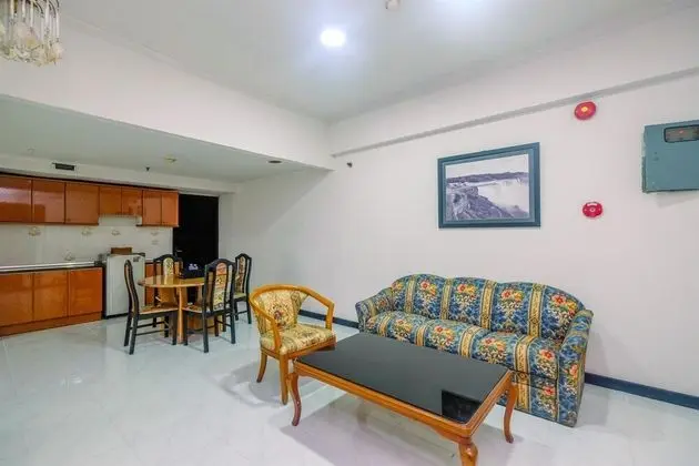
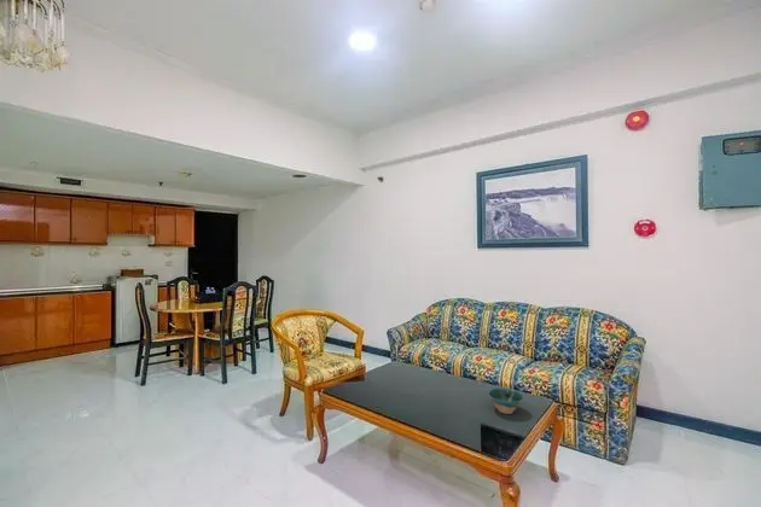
+ bowl (505, 402)
